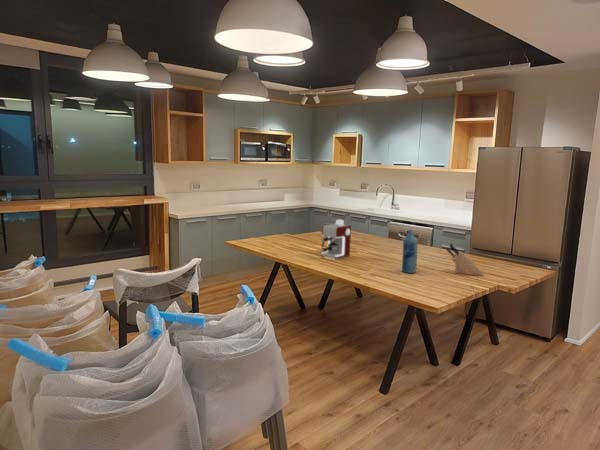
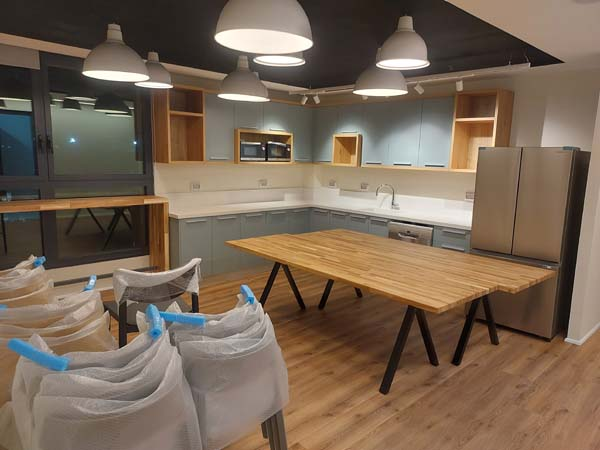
- knife block (464, 259)
- bottle (409, 251)
- coffee maker (333, 238)
